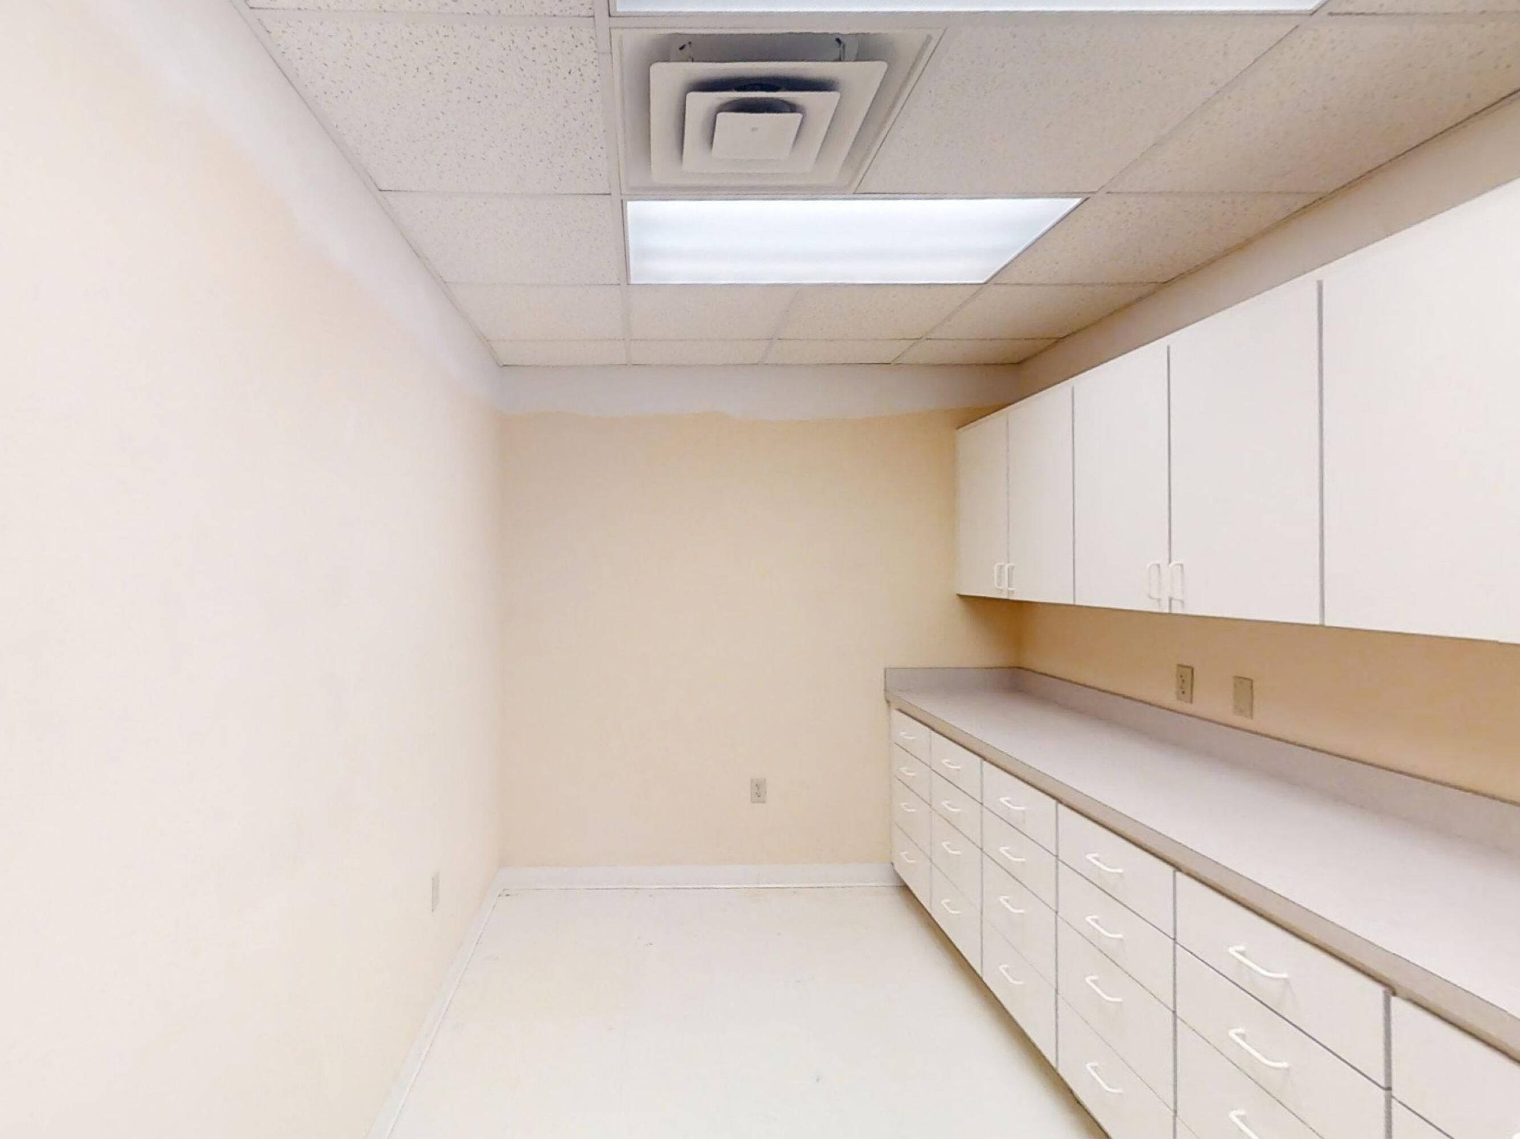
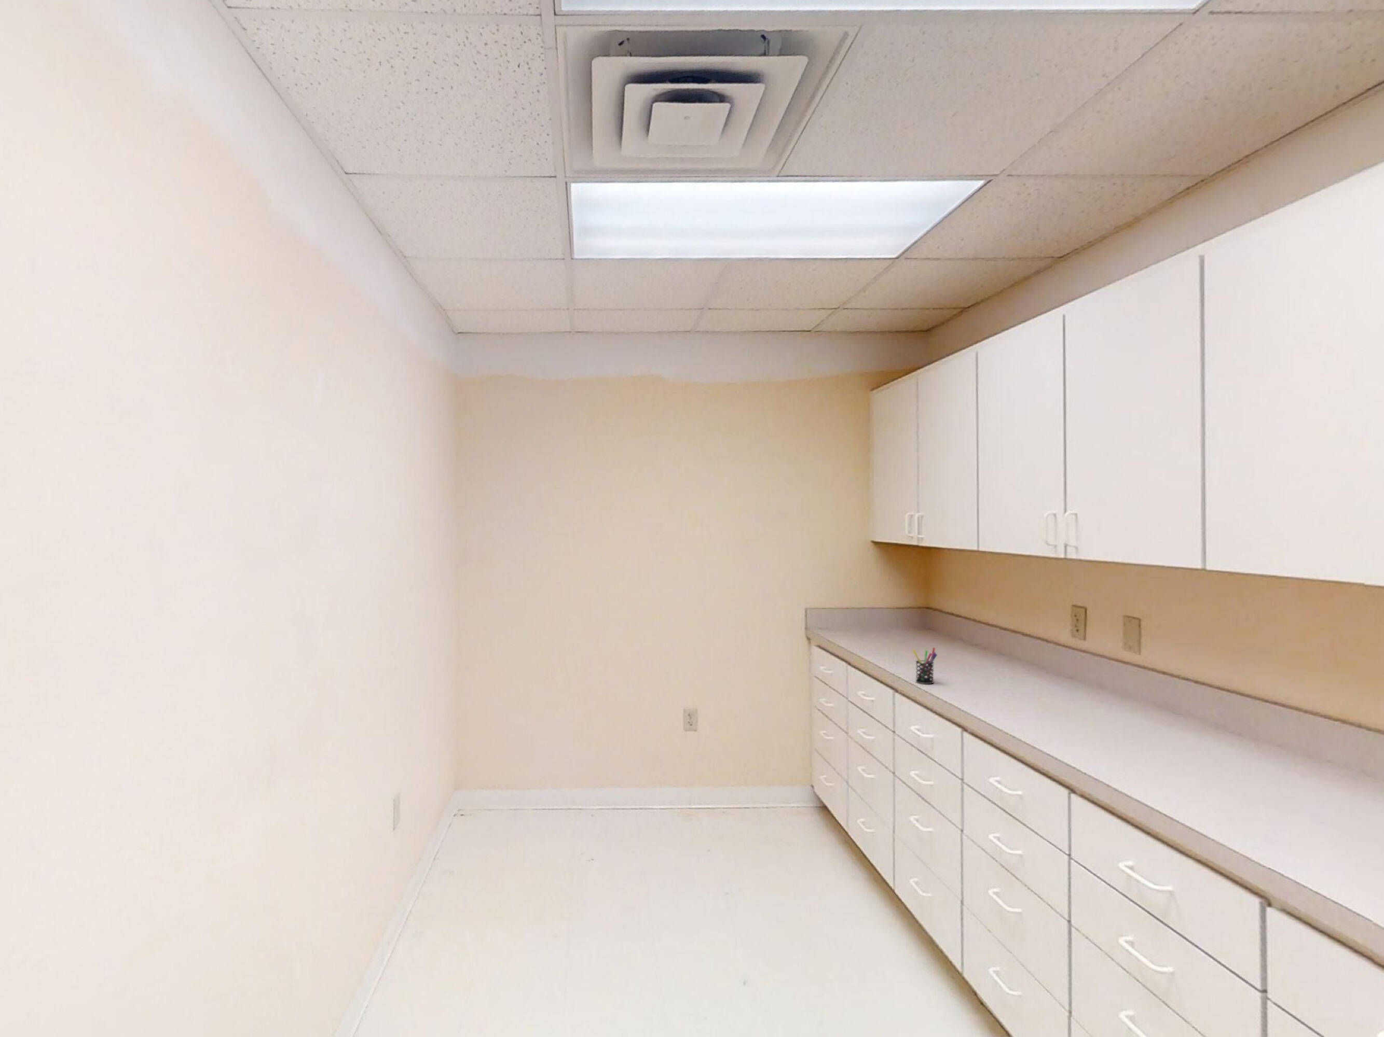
+ pen holder (926, 664)
